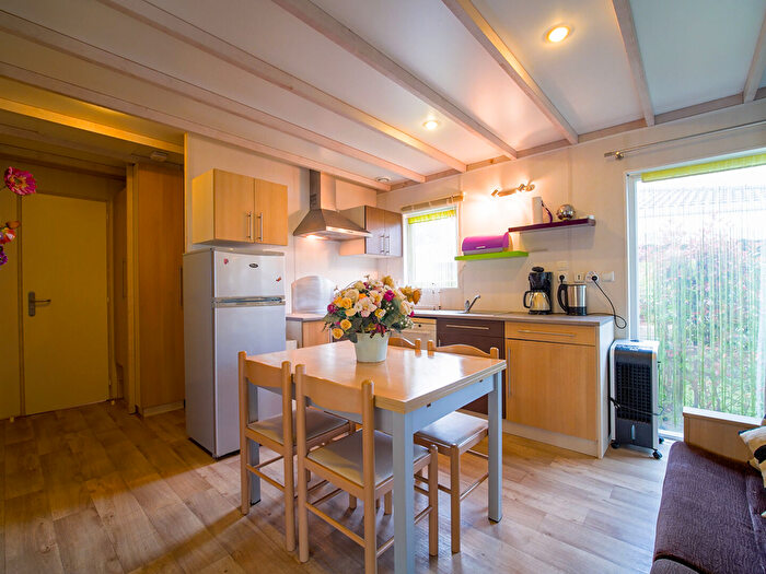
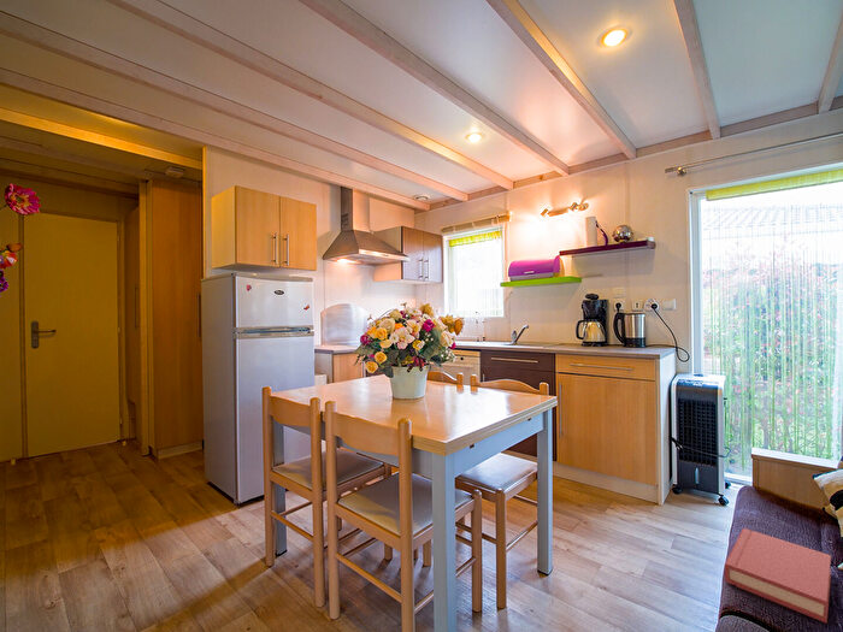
+ hardback book (778, 568)
